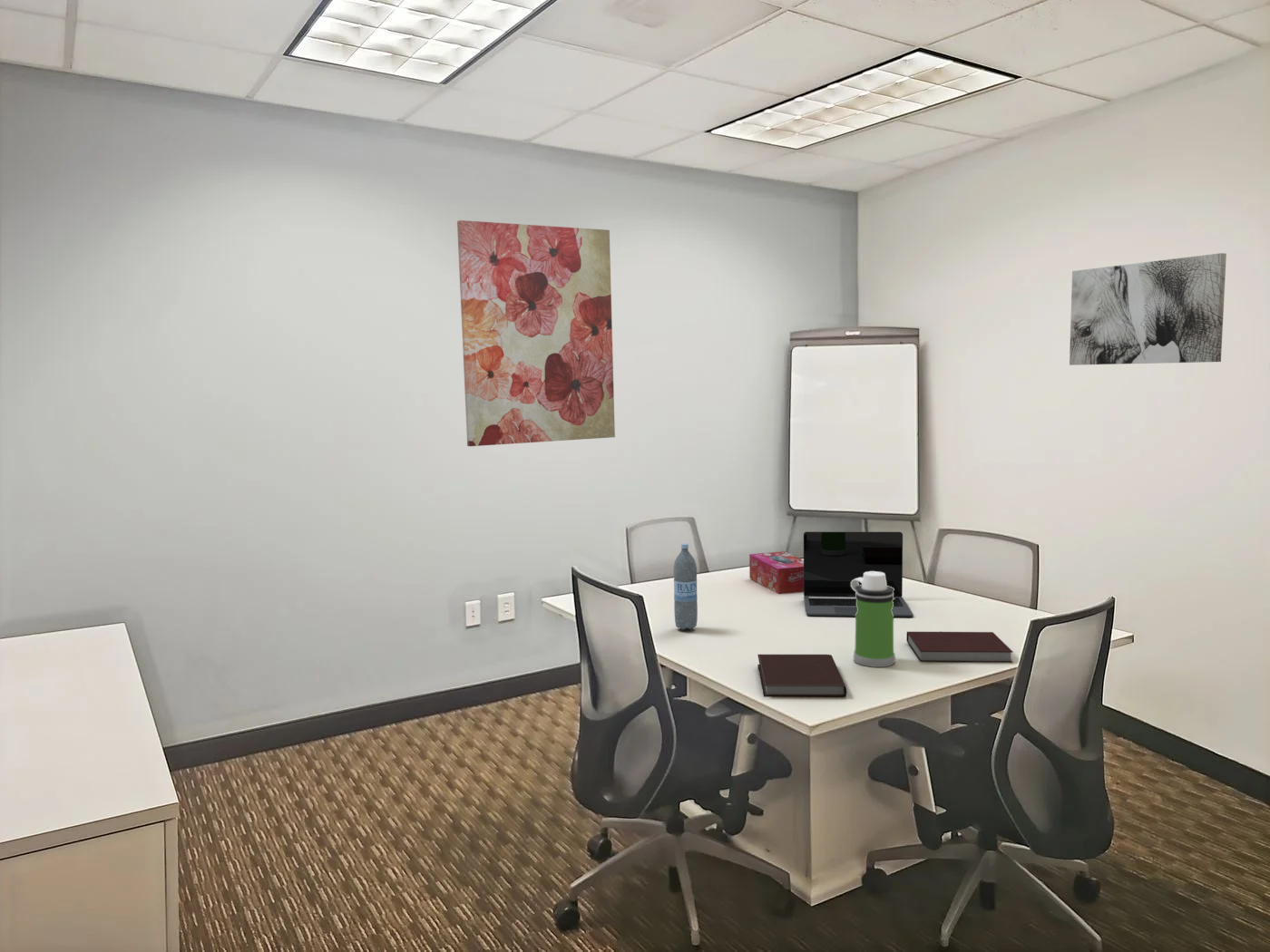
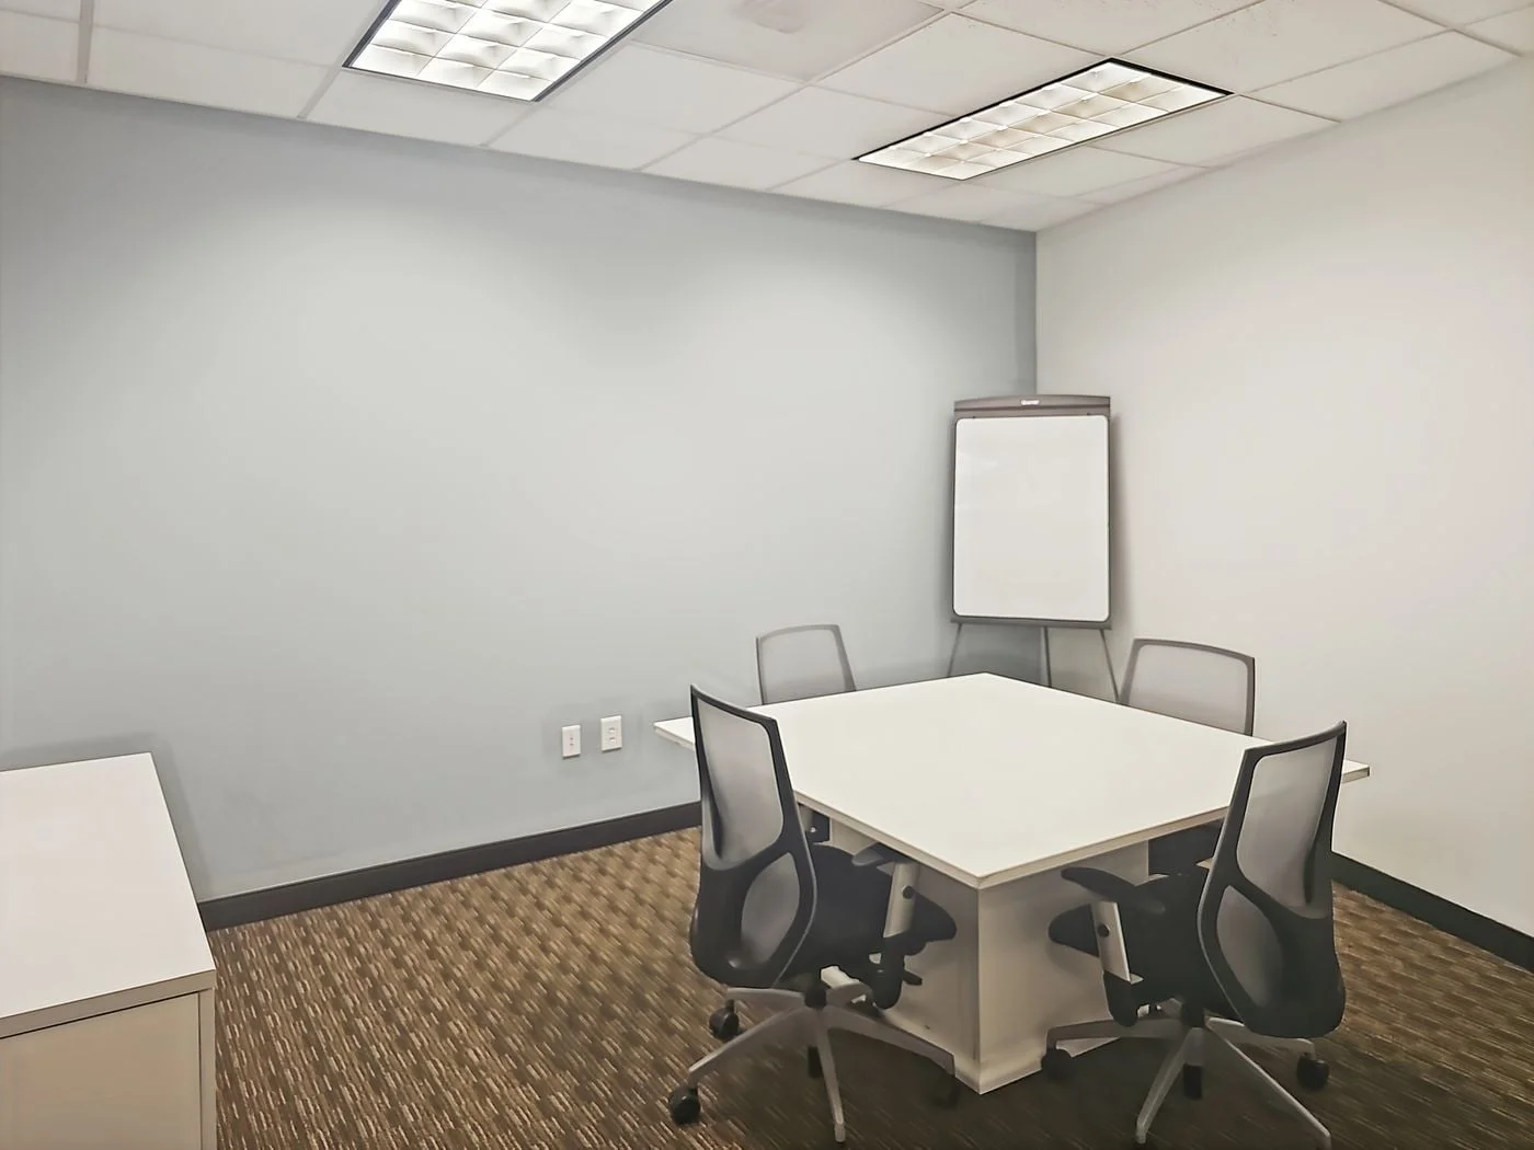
- laptop (855, 573)
- water bottle (685, 587)
- tissue box (781, 571)
- notebook (957, 646)
- water bottle (873, 617)
- wall art (1141, 313)
- wall art (540, 335)
- notebook (799, 675)
